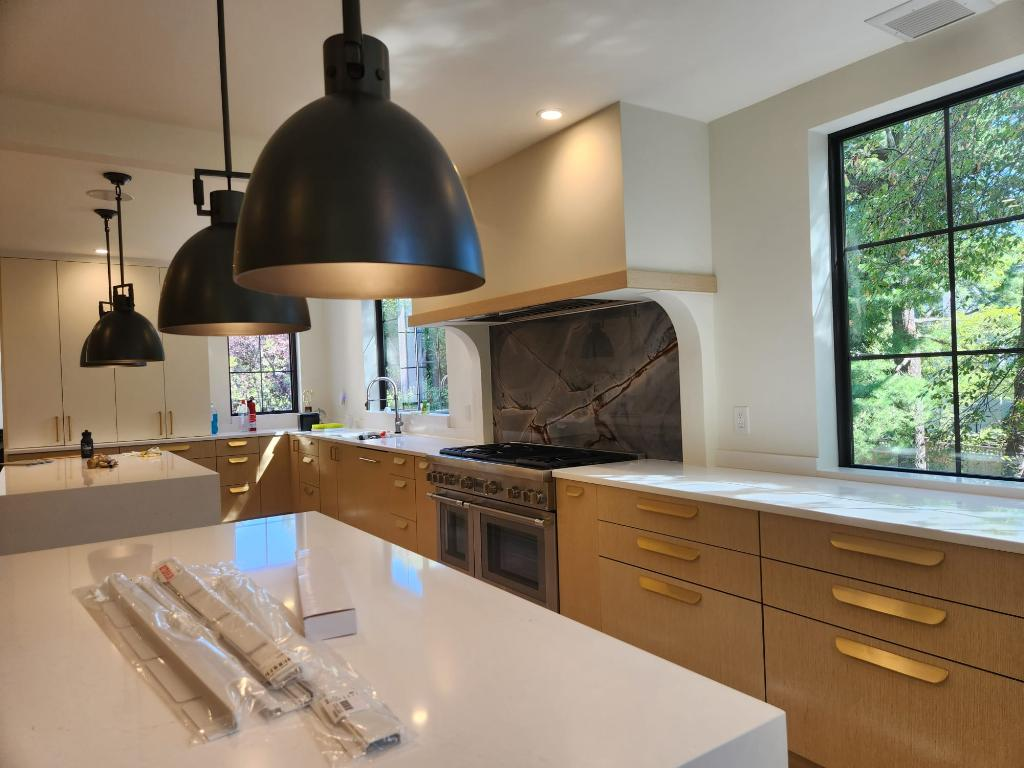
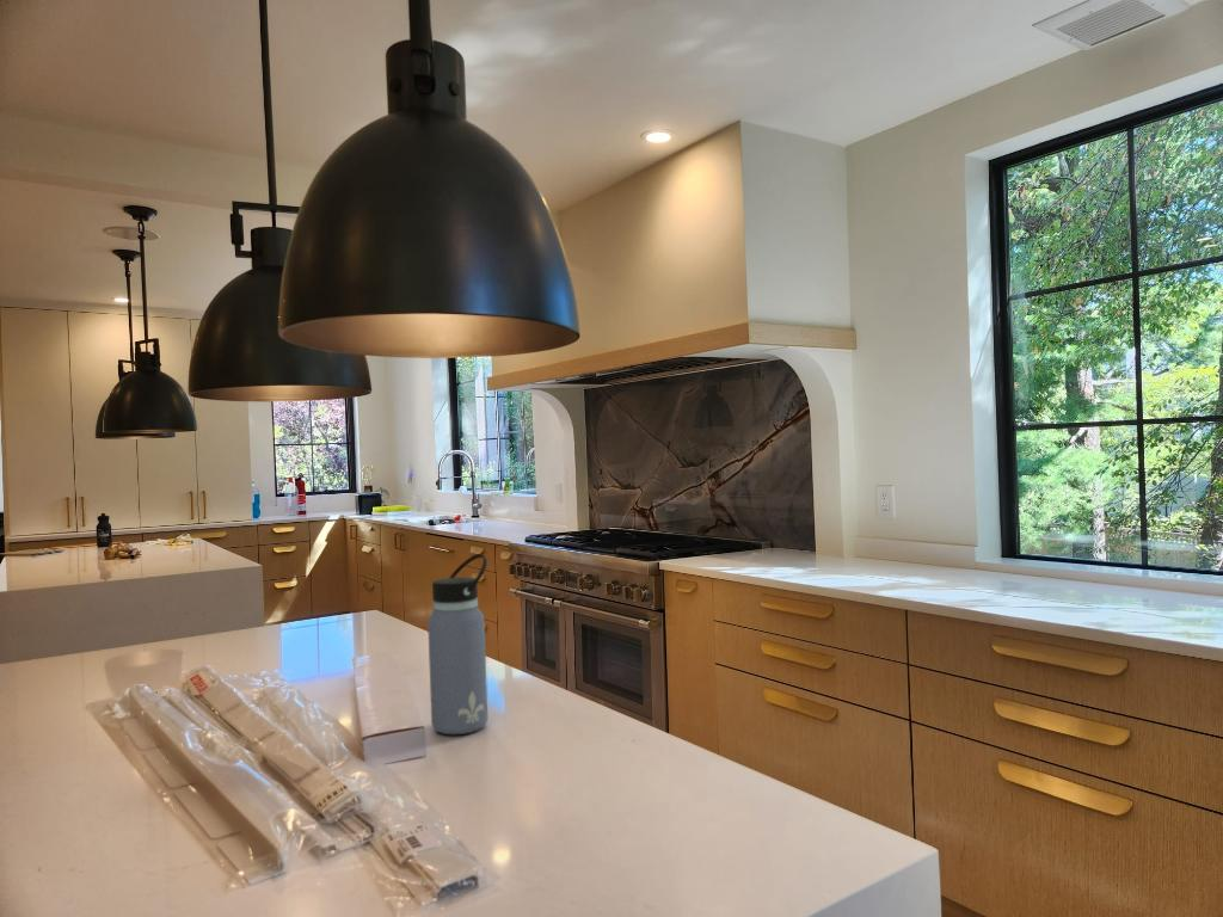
+ water bottle (459, 641)
